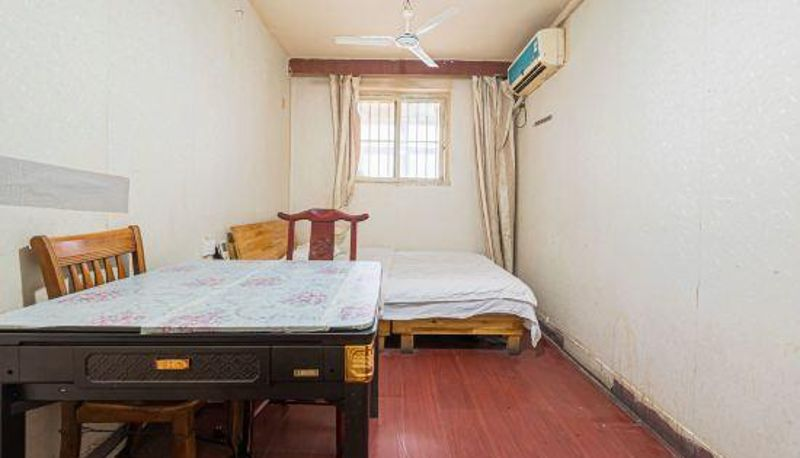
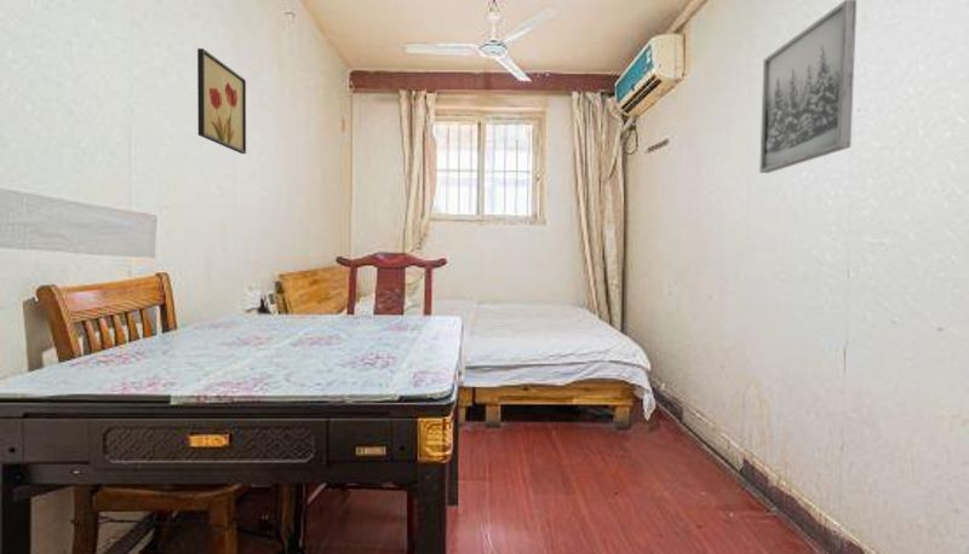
+ wall art (222, 105)
+ wall art (801, 98)
